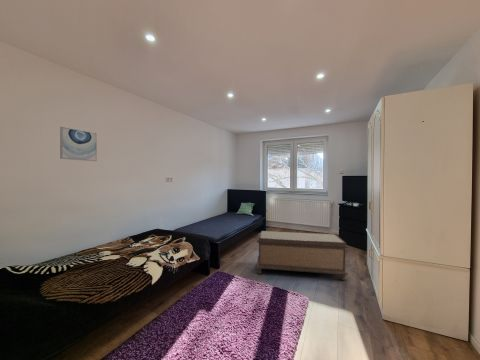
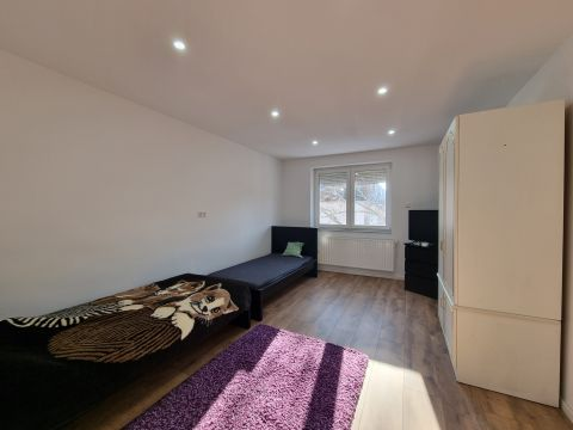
- wall art (79, 145)
- bench (298, 253)
